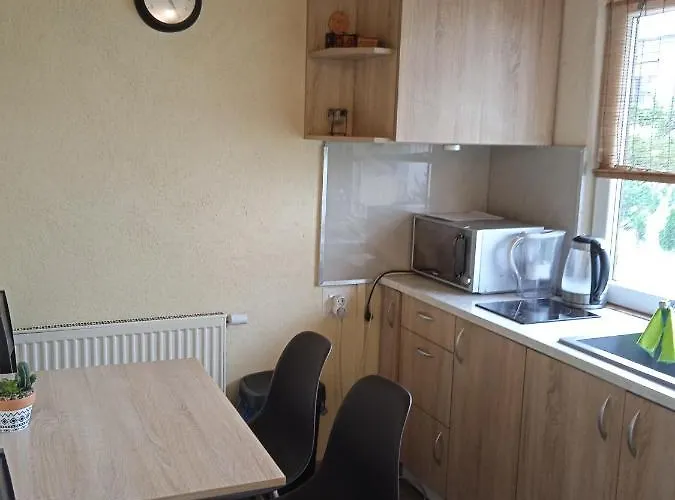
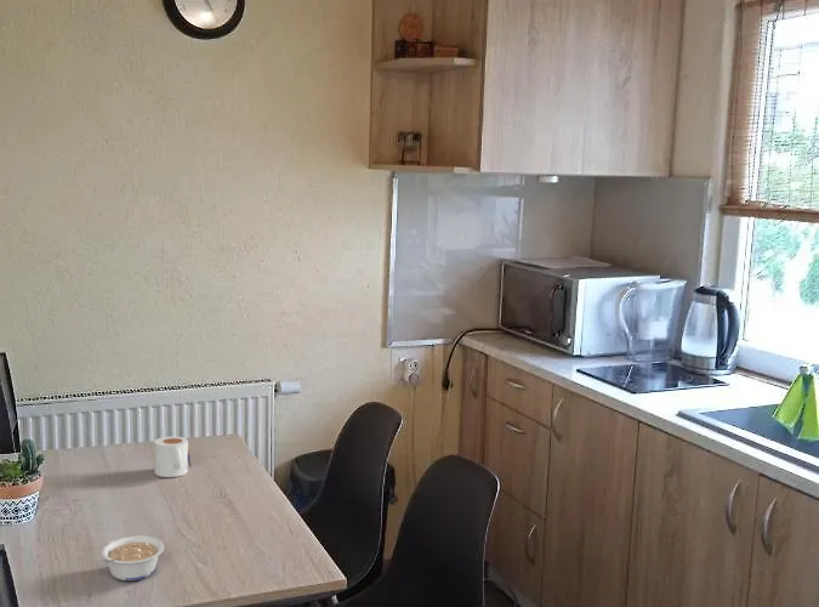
+ legume (132, 558)
+ mug (172, 458)
